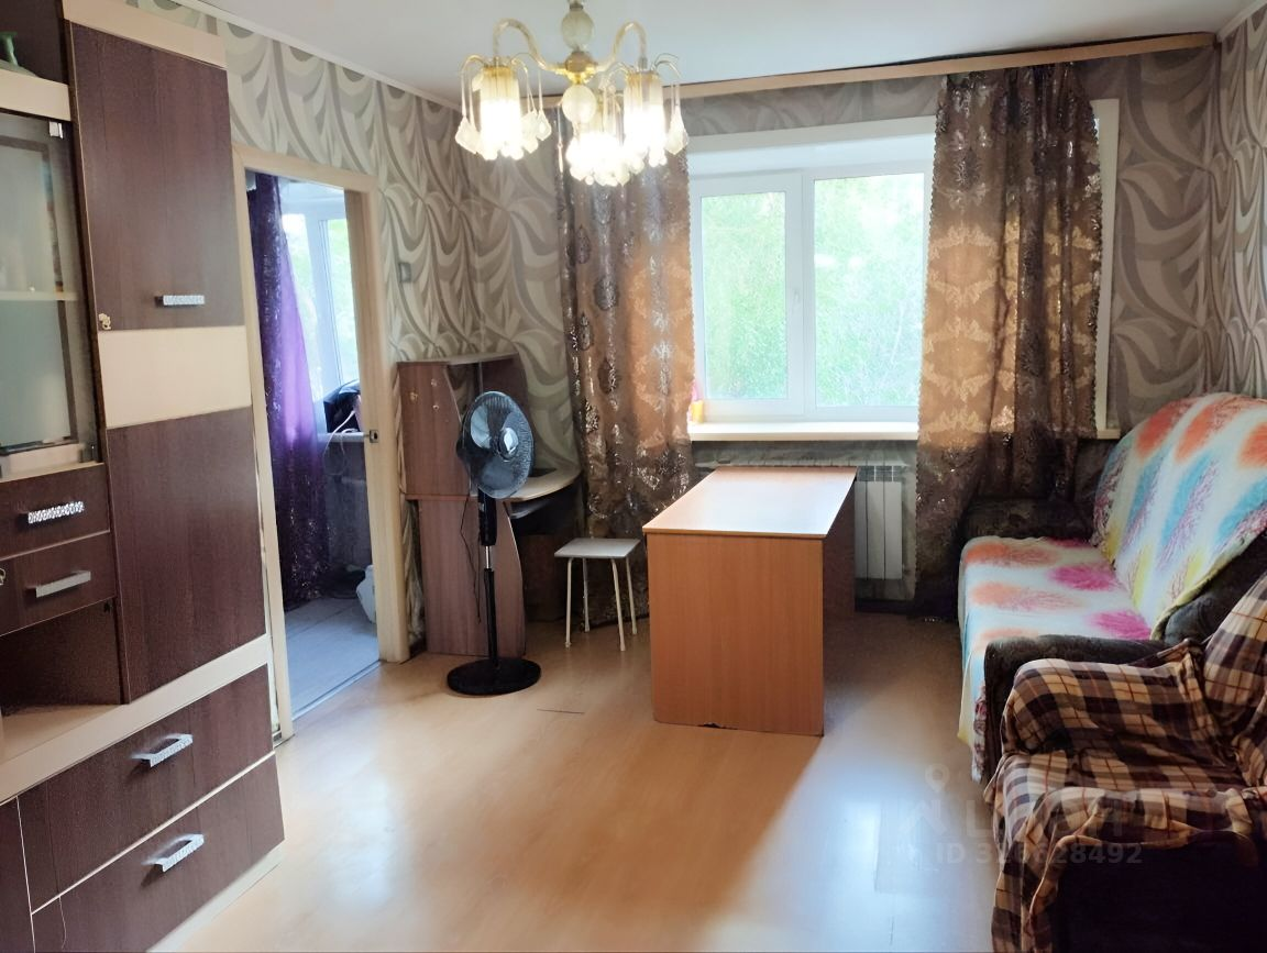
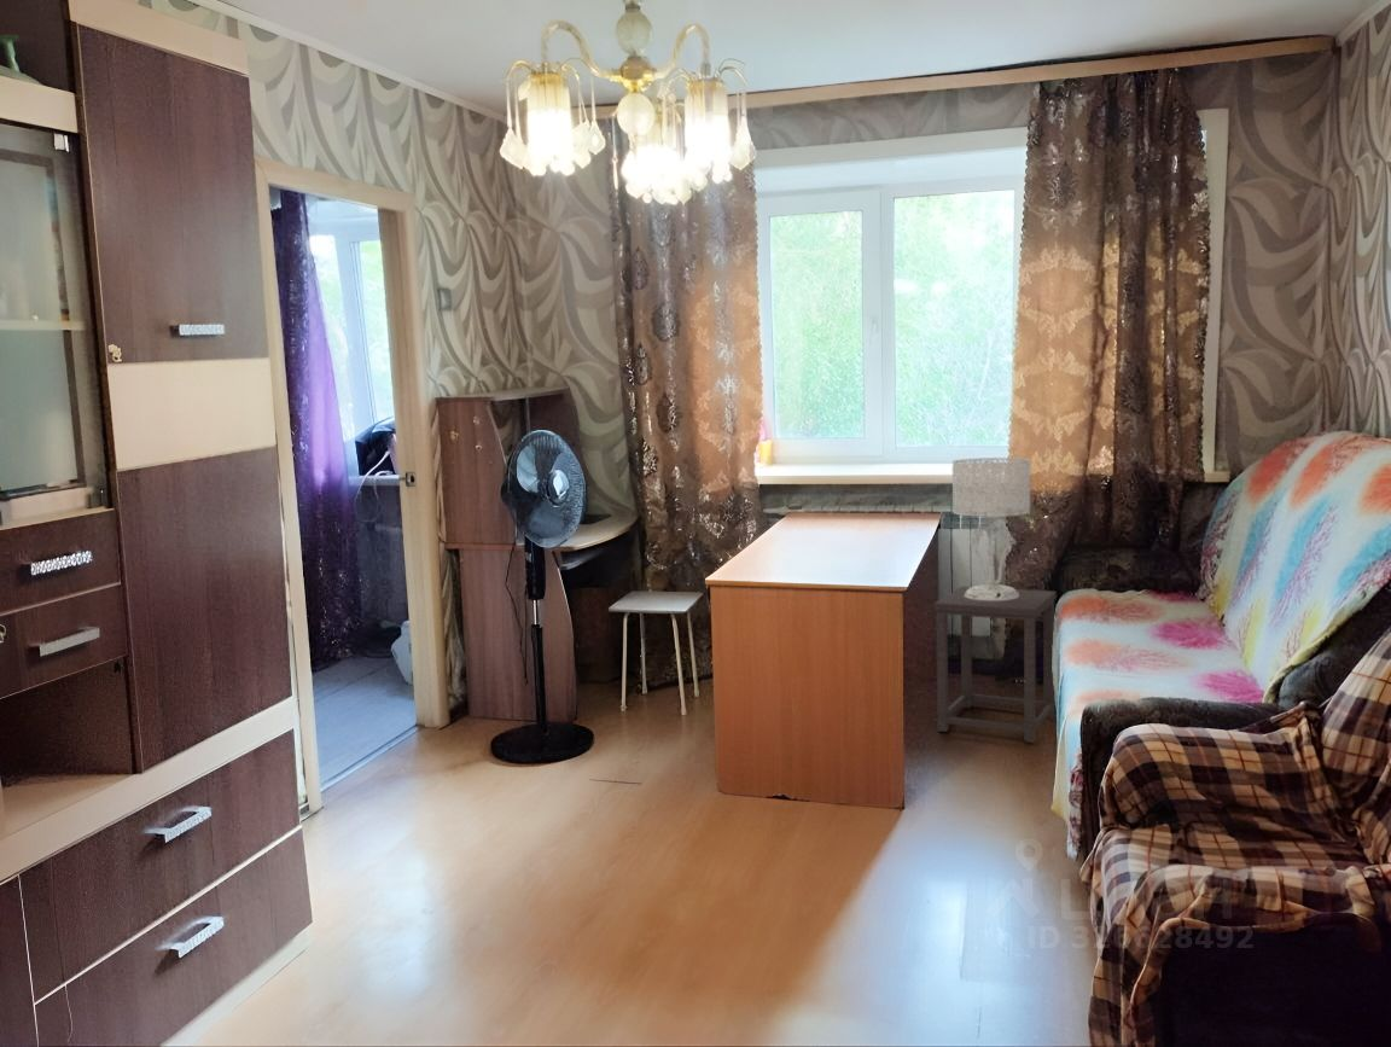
+ side table (971, 661)
+ table lamp (991, 528)
